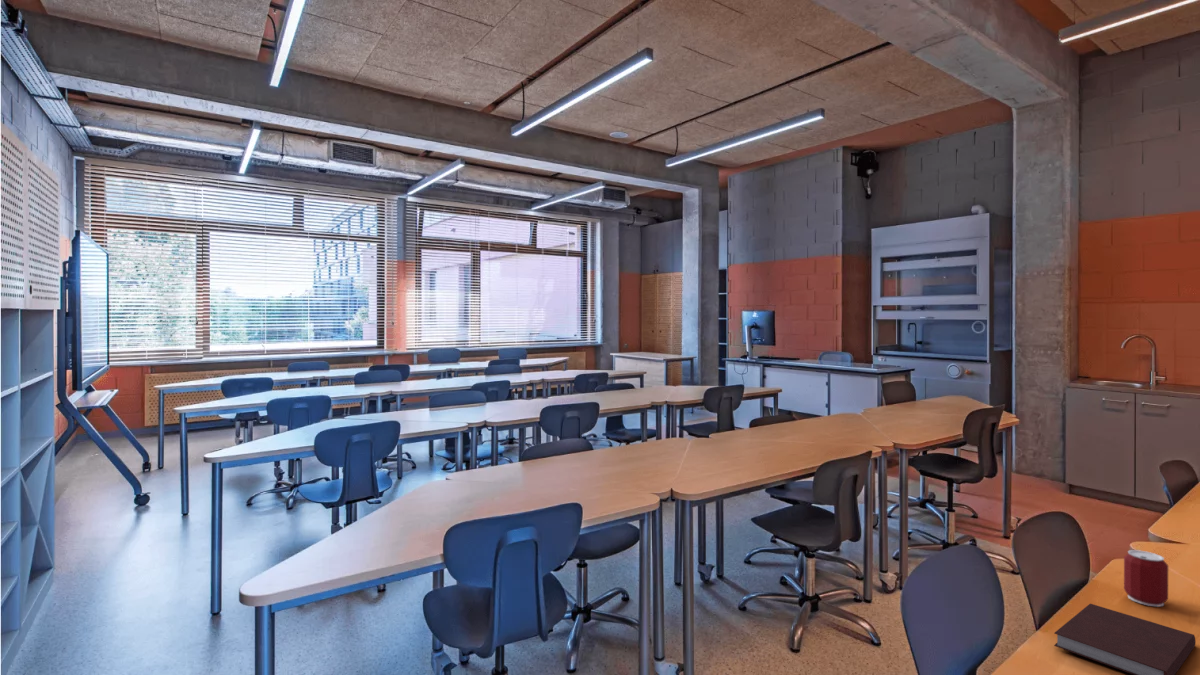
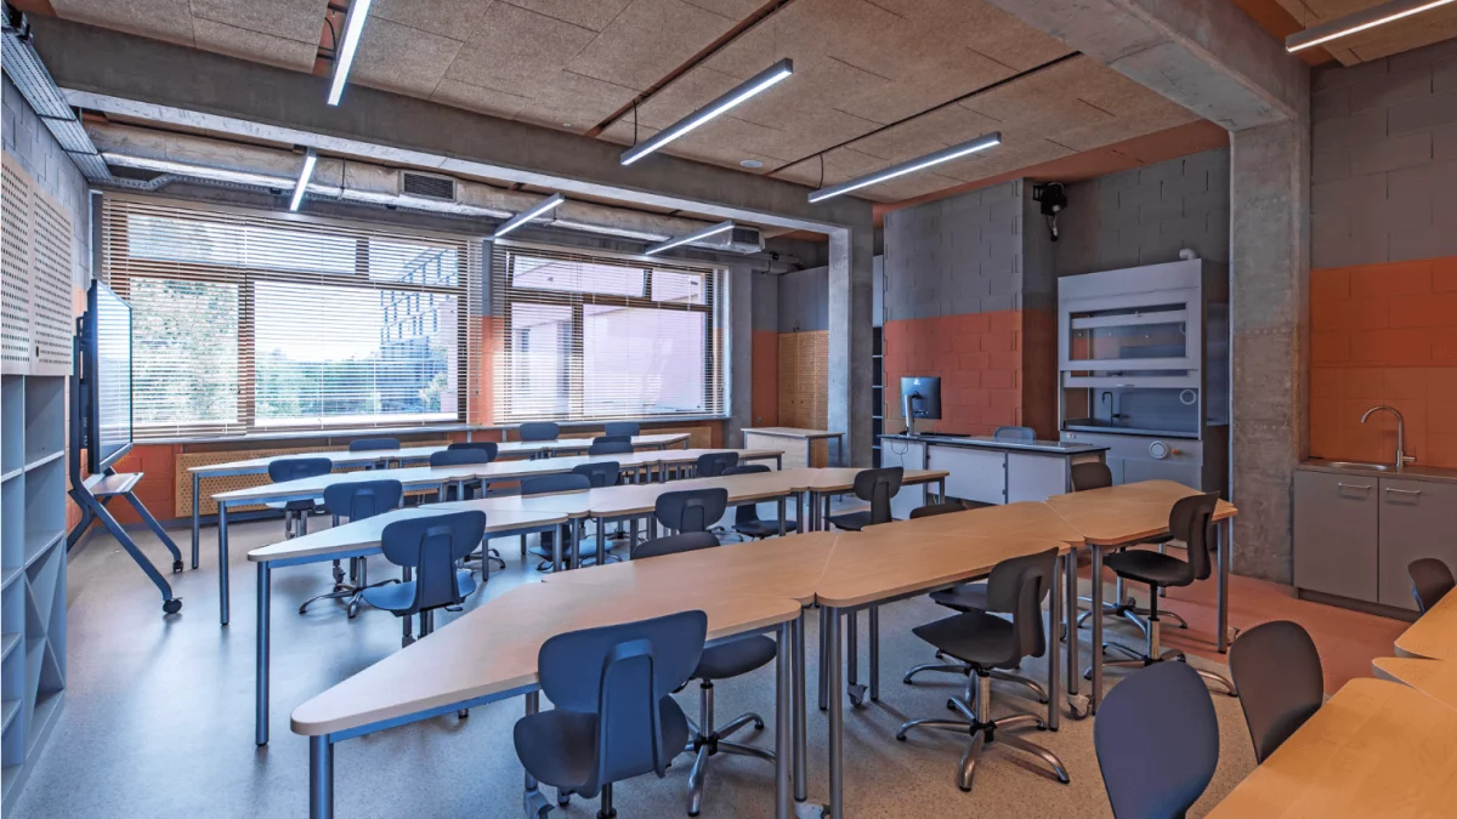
- notebook (1124, 640)
- can (1145, 577)
